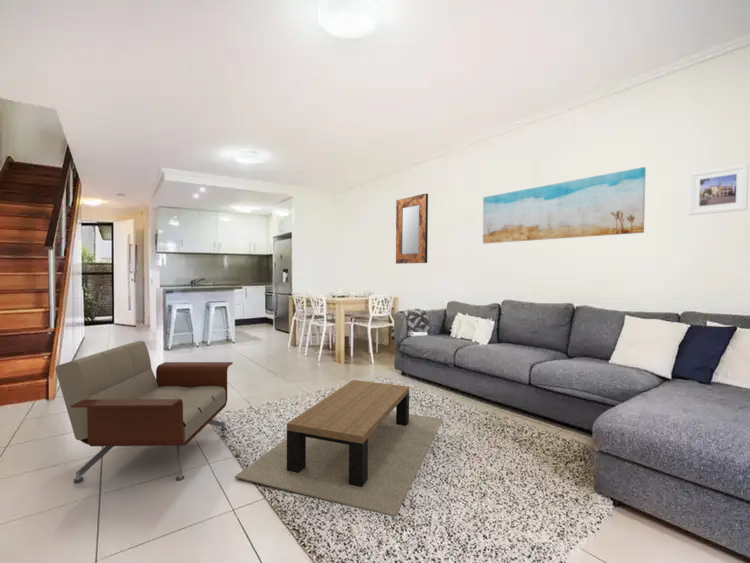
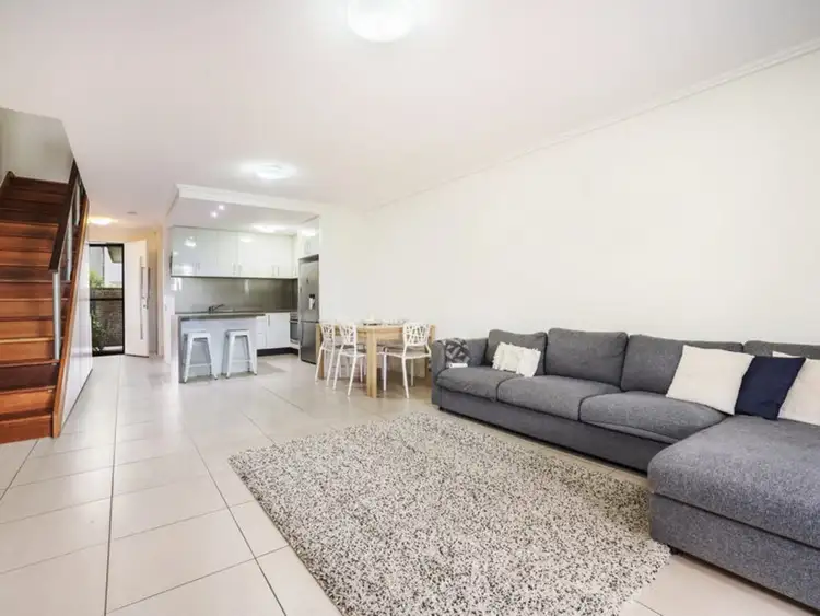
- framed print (717, 190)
- coffee table (356, 423)
- armchair (152, 400)
- home mirror (411, 230)
- wall art (550, 212)
